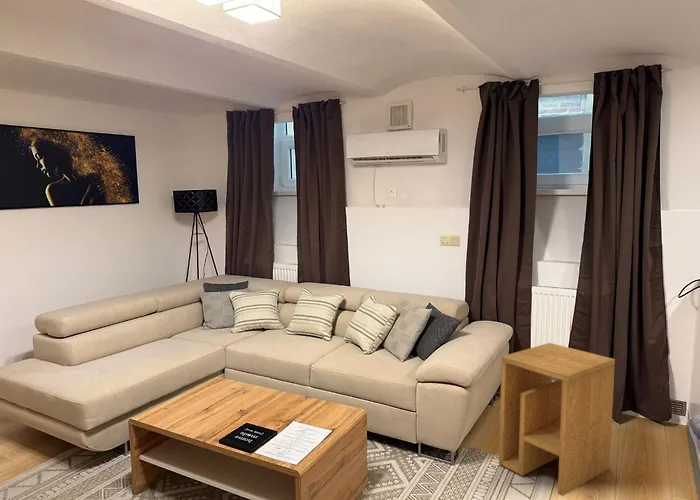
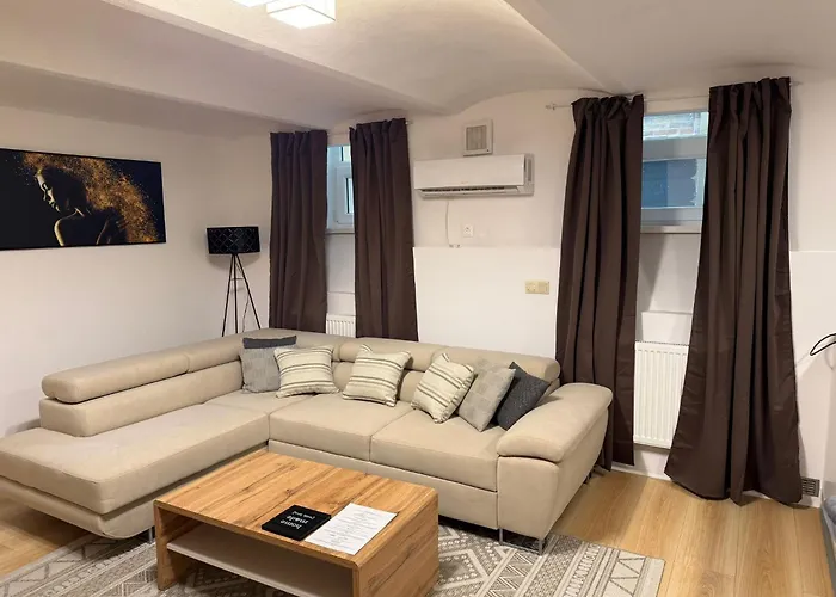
- side table (555, 412)
